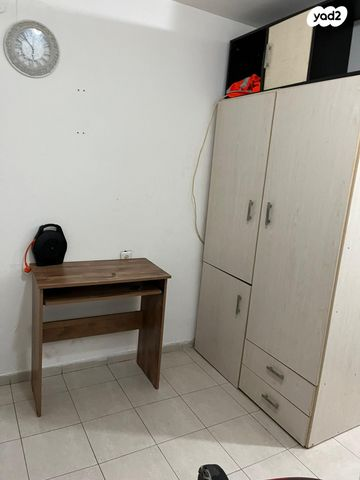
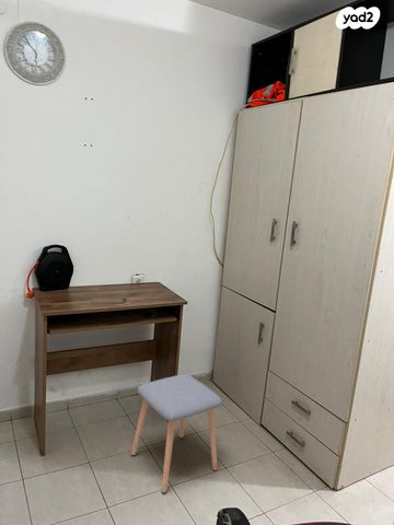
+ stool (174, 425)
